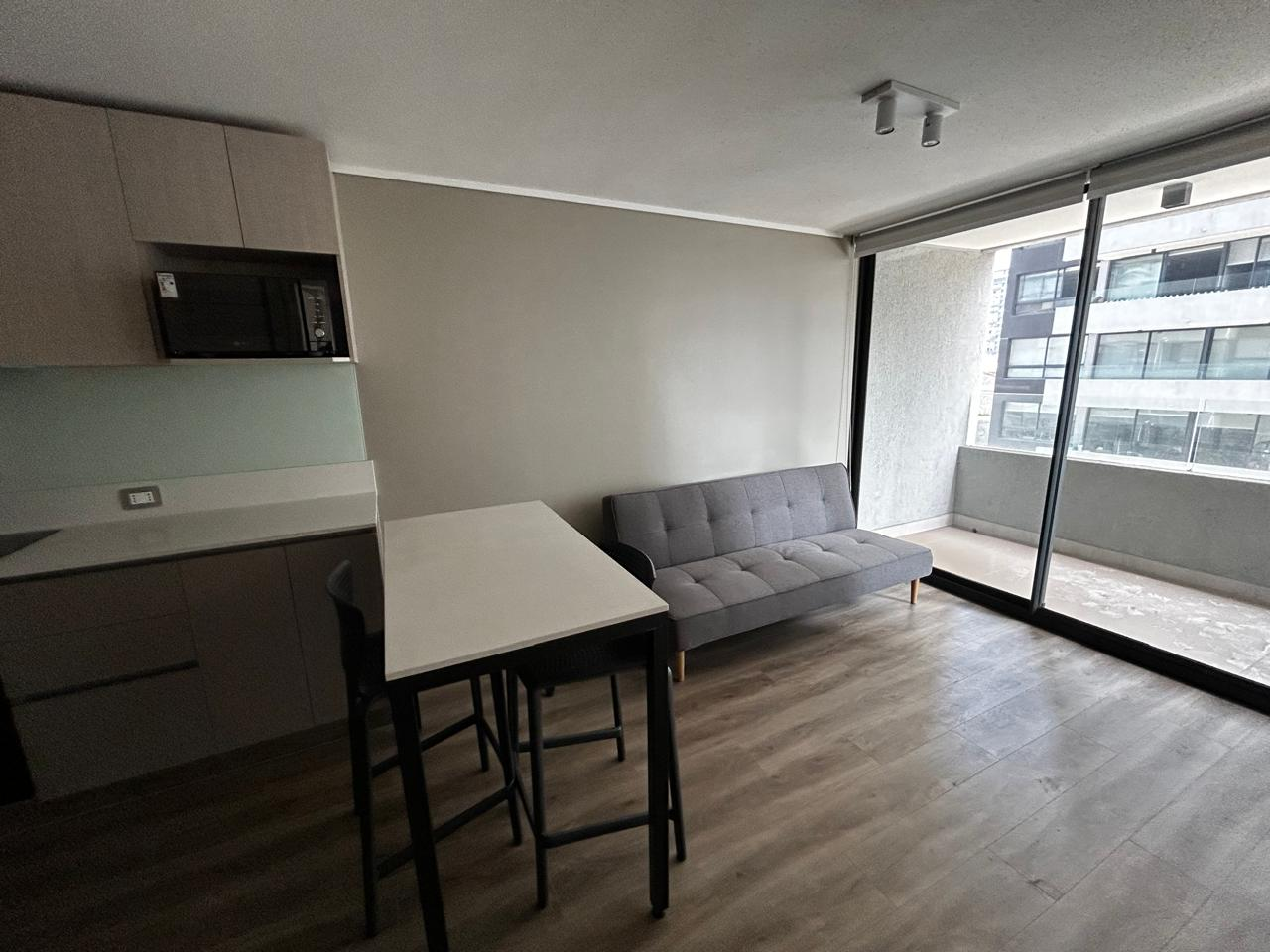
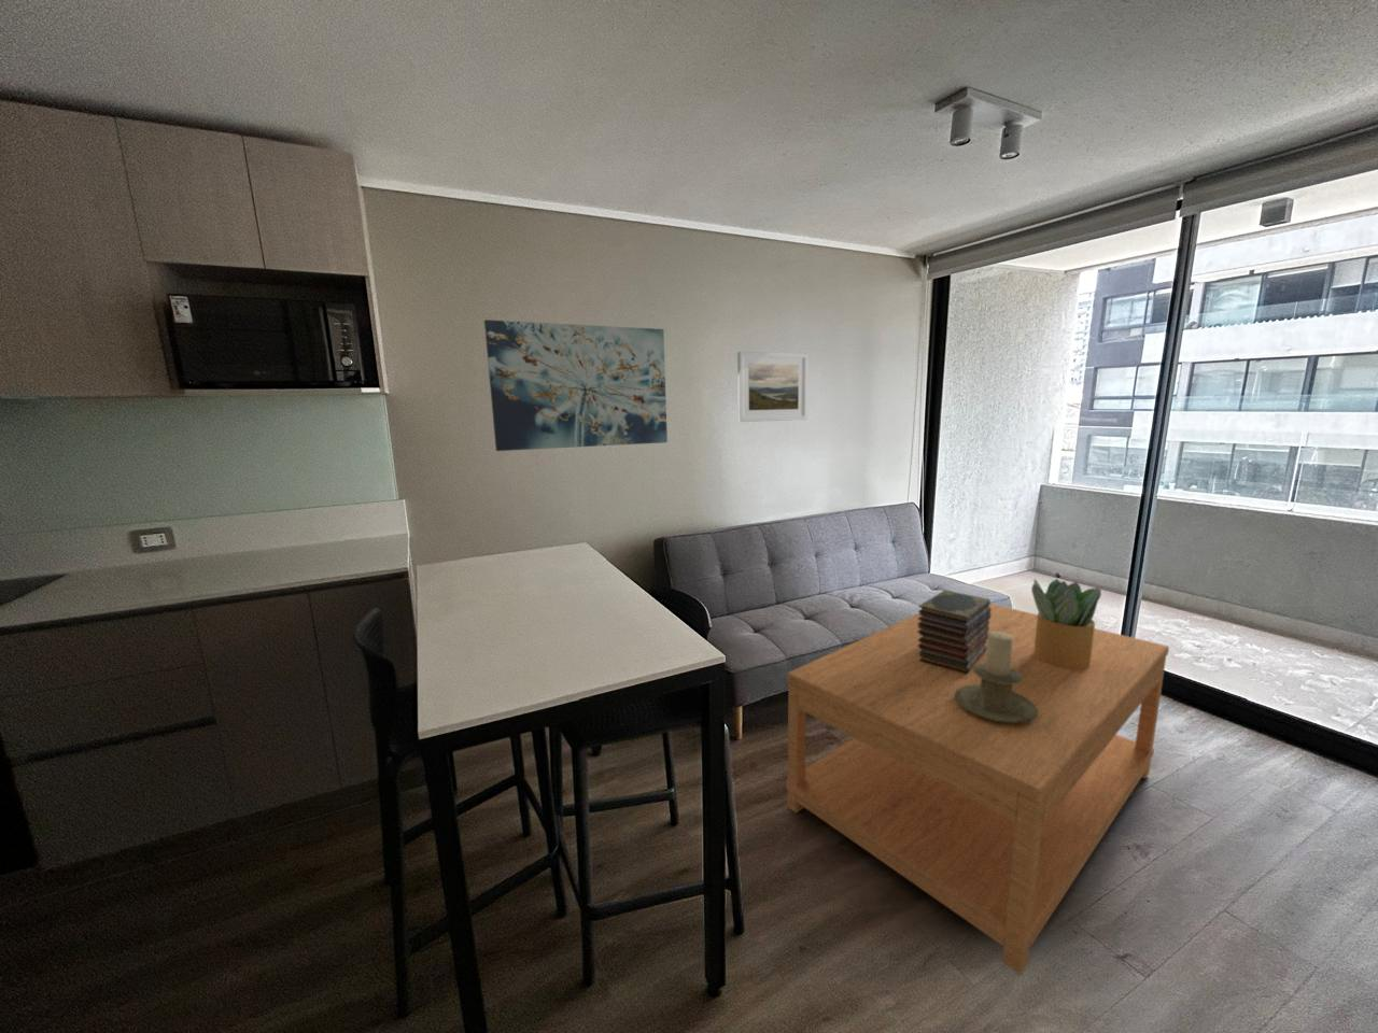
+ book stack (953, 628)
+ candle holder (997, 671)
+ potted plant (1060, 620)
+ coffee table (979, 725)
+ wall art (584, 386)
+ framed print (773, 386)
